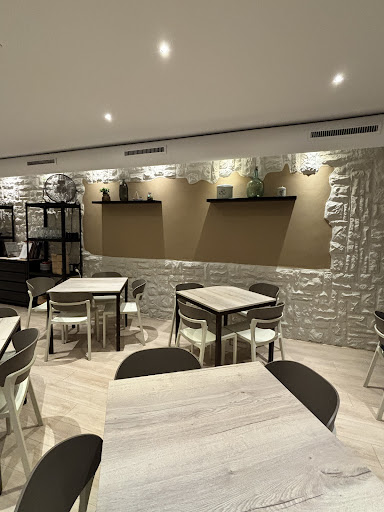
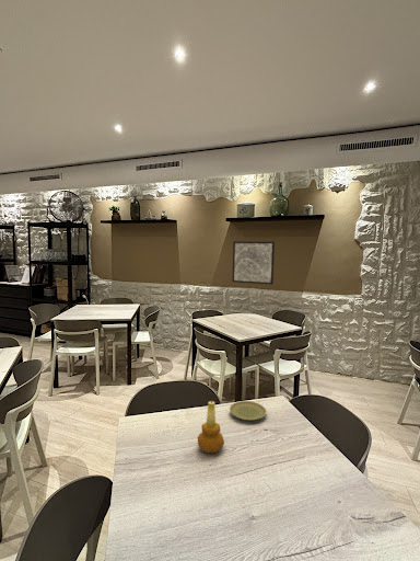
+ candle holder (210, 424)
+ plate (247, 411)
+ wall art (253, 262)
